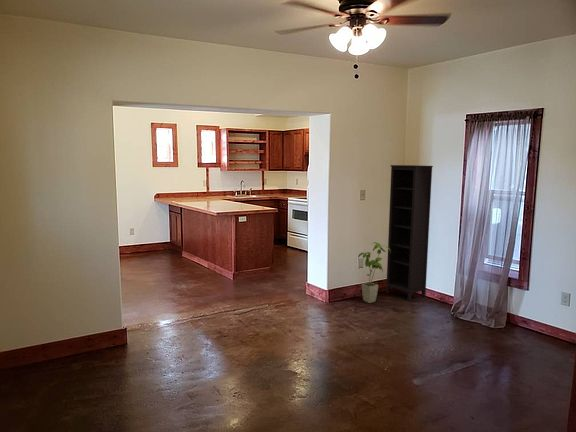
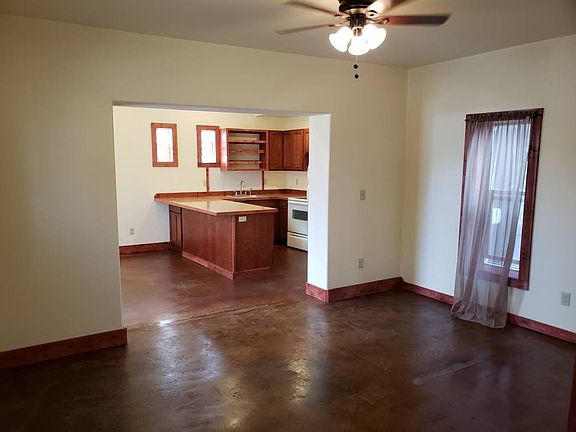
- bookcase (408, 231)
- house plant (374, 271)
